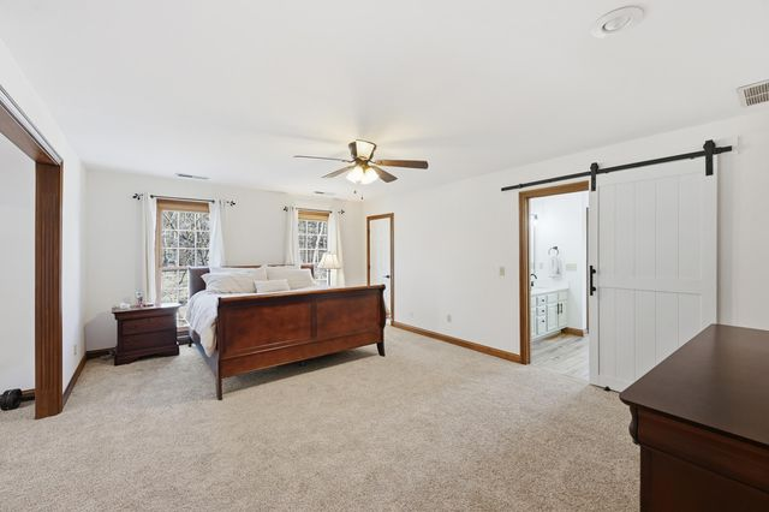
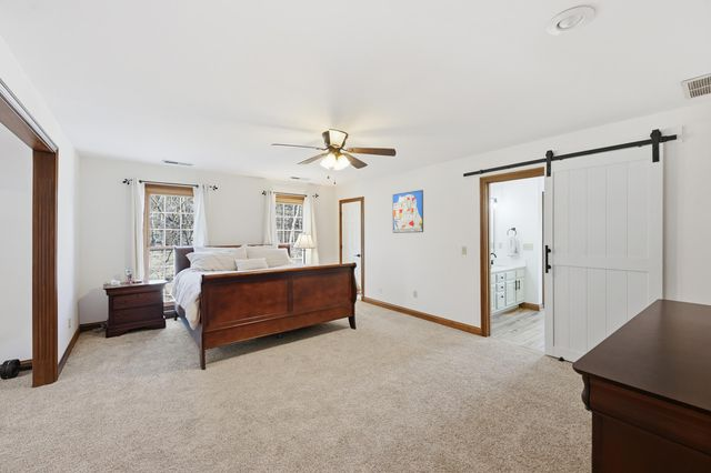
+ wall art (407, 212)
